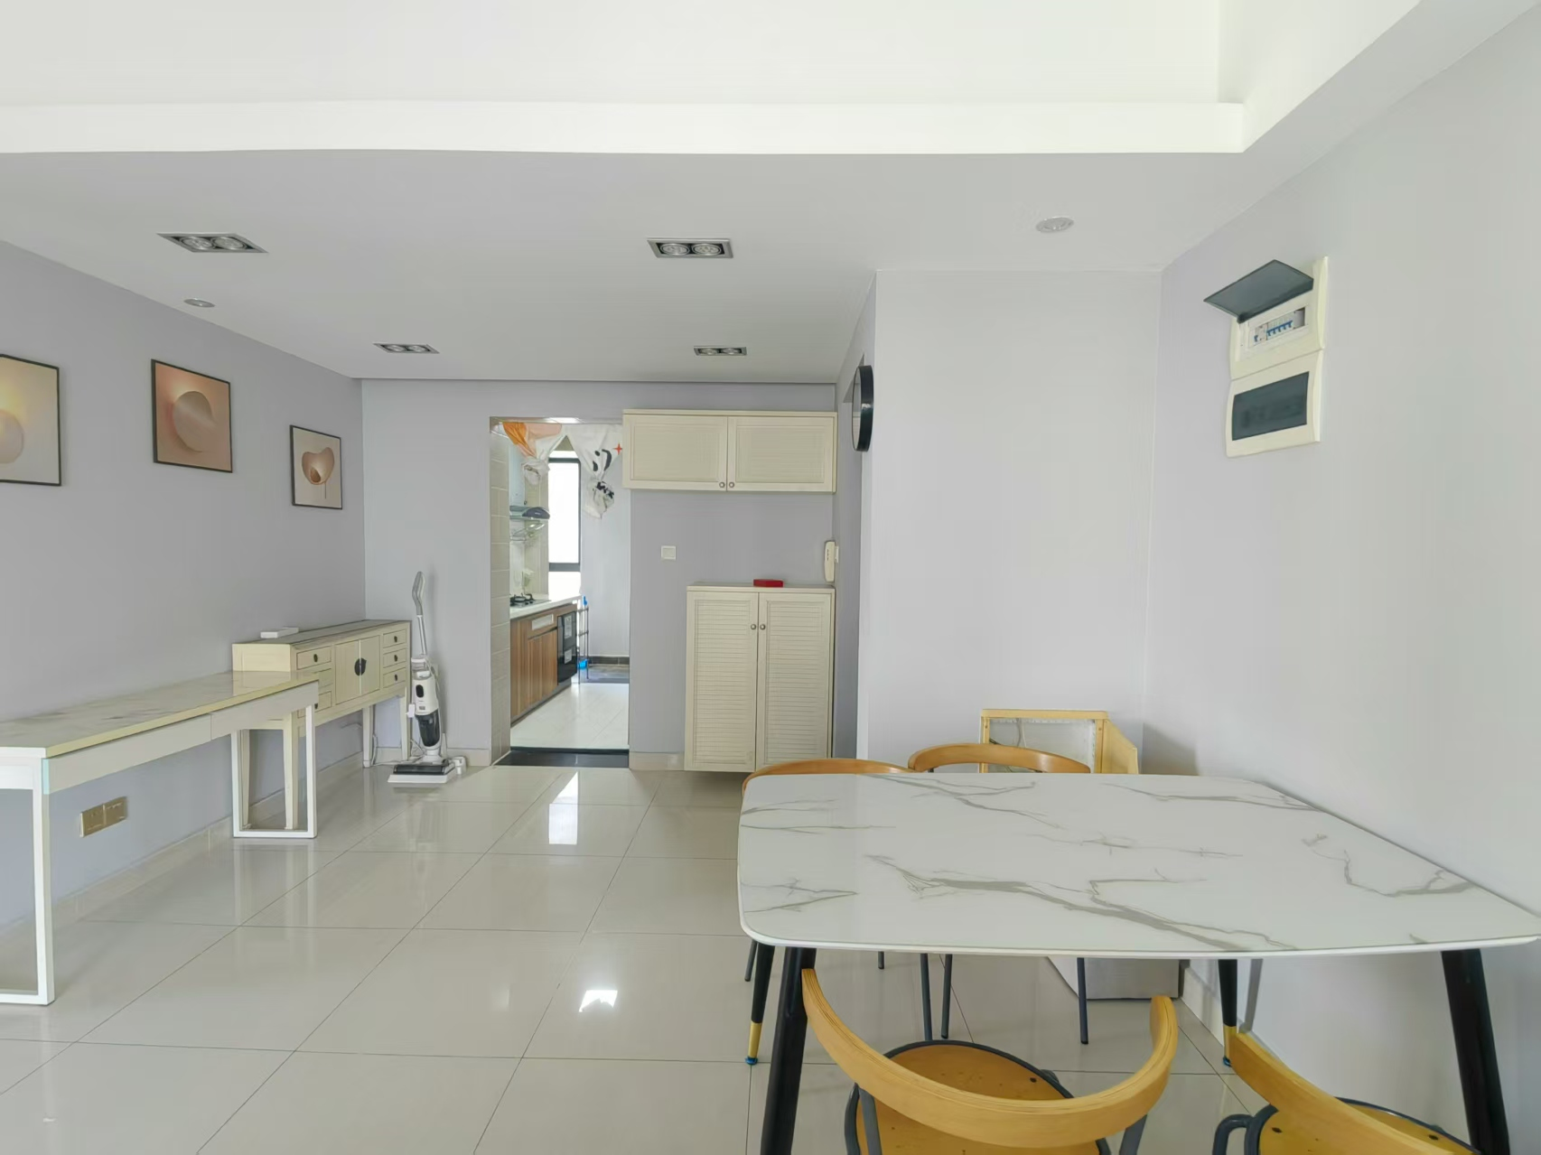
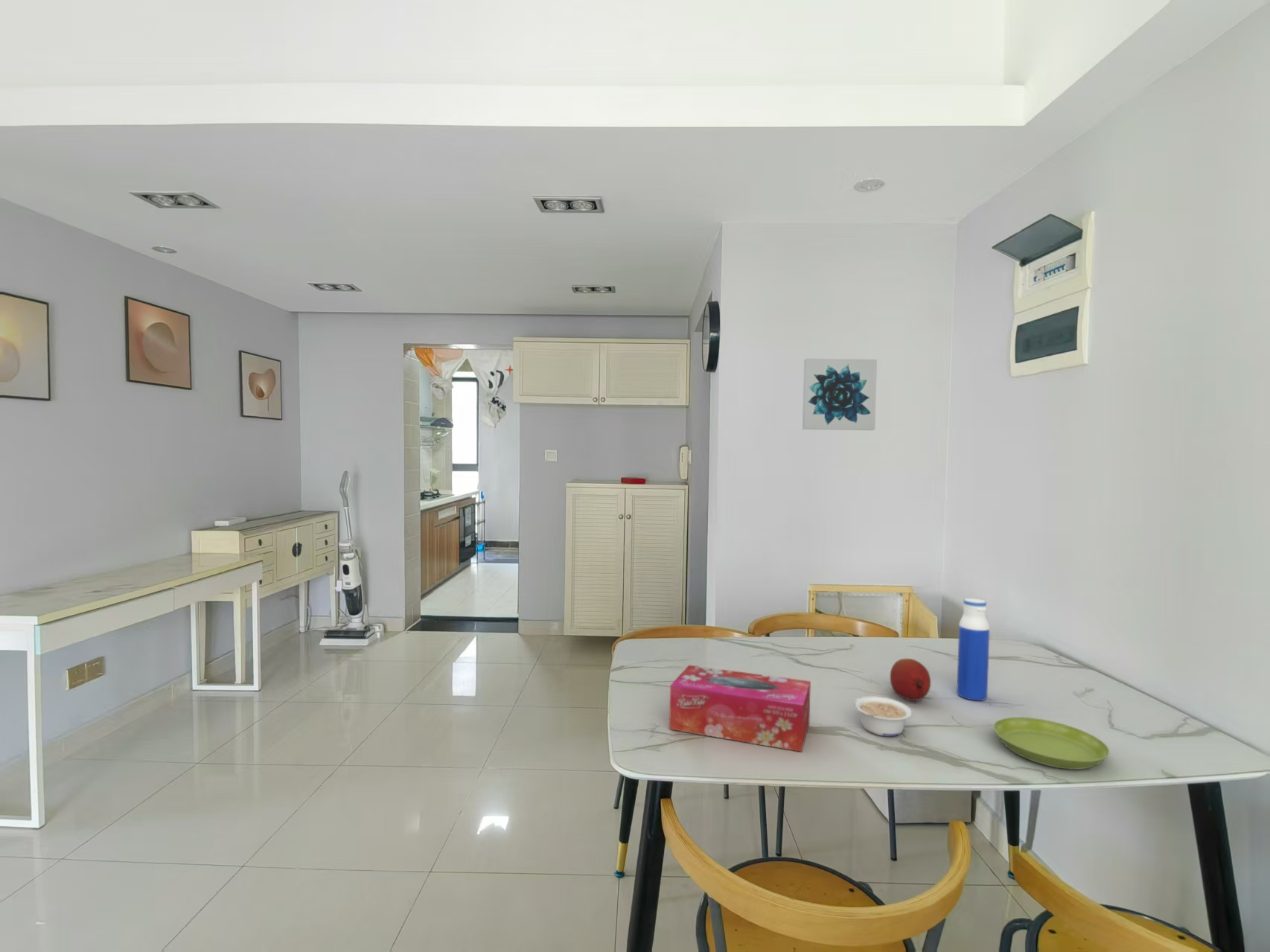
+ saucer (1048, 744)
+ tissue box (741, 705)
+ fruit (909, 679)
+ wall art (839, 394)
+ water bottle (973, 648)
+ legume (883, 716)
